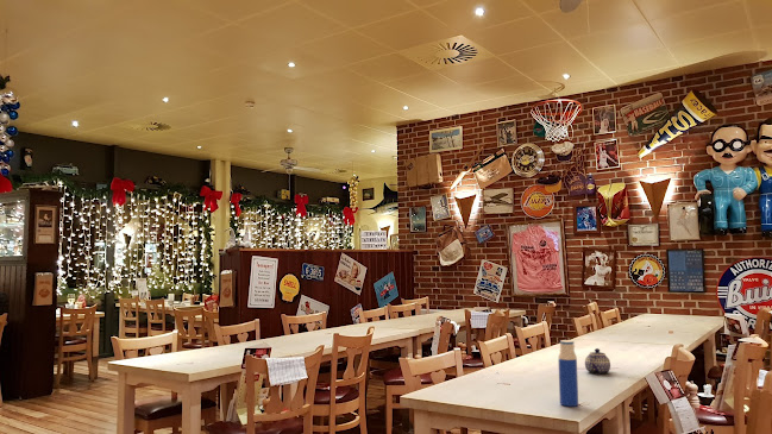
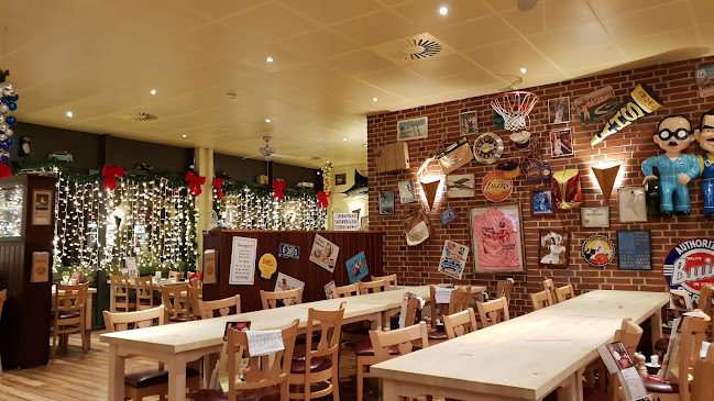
- water bottle (567, 372)
- teapot (597, 360)
